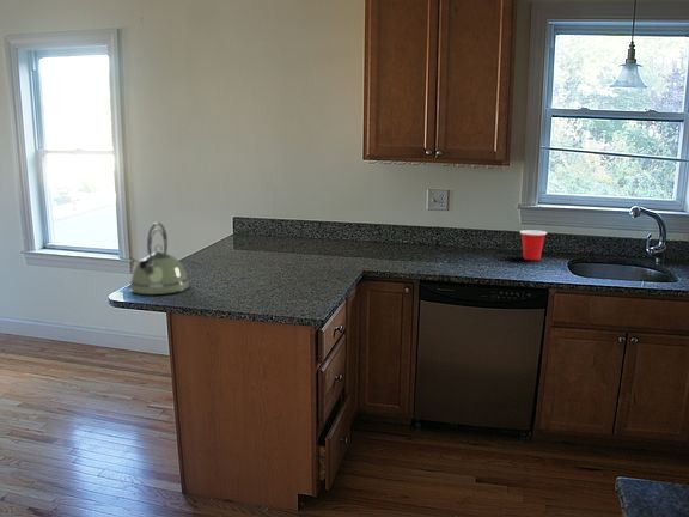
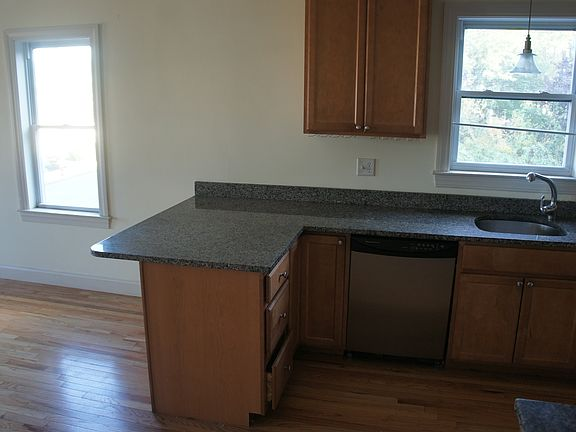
- cup (532, 245)
- kettle (156, 256)
